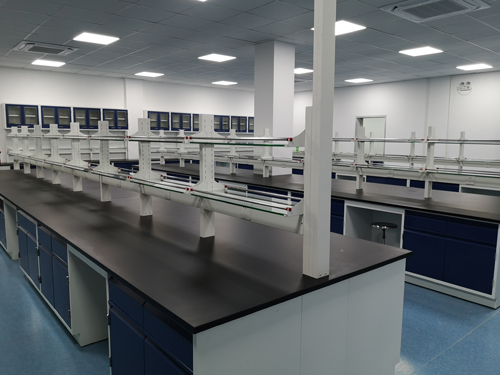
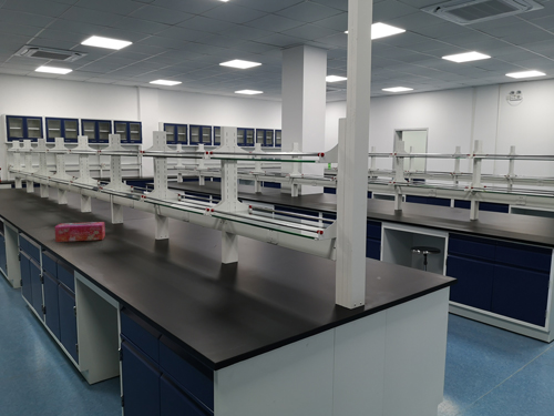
+ tissue box (81, 231)
